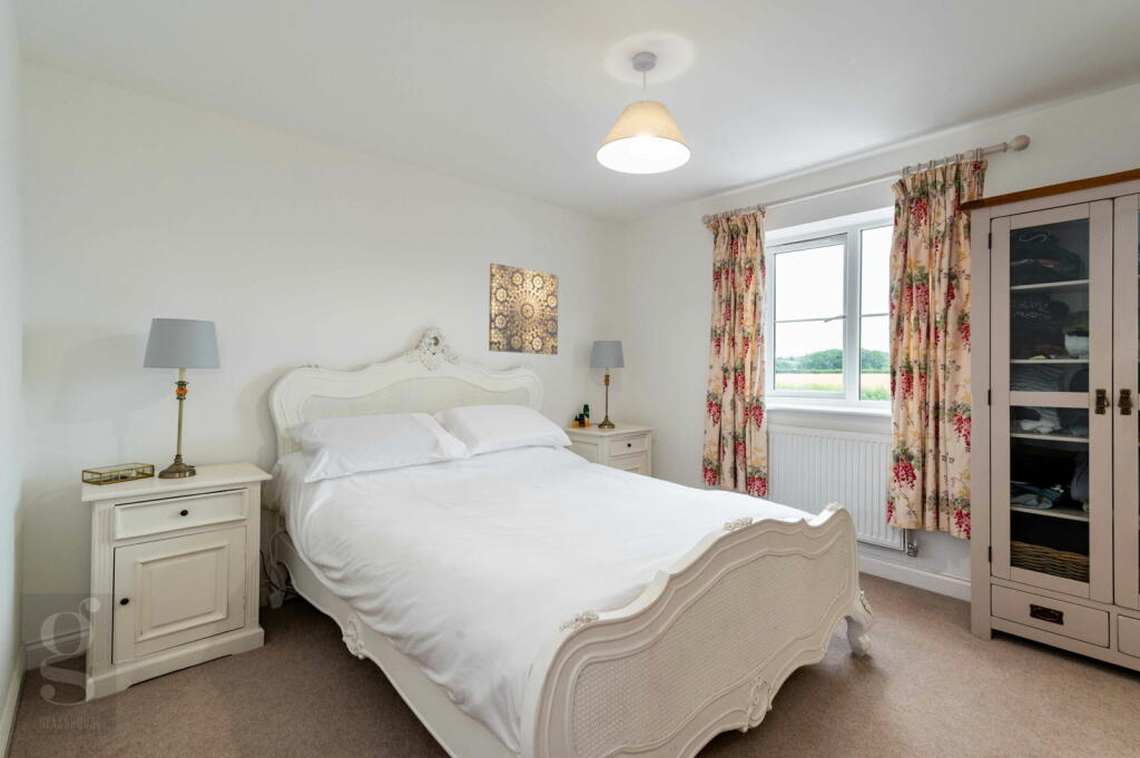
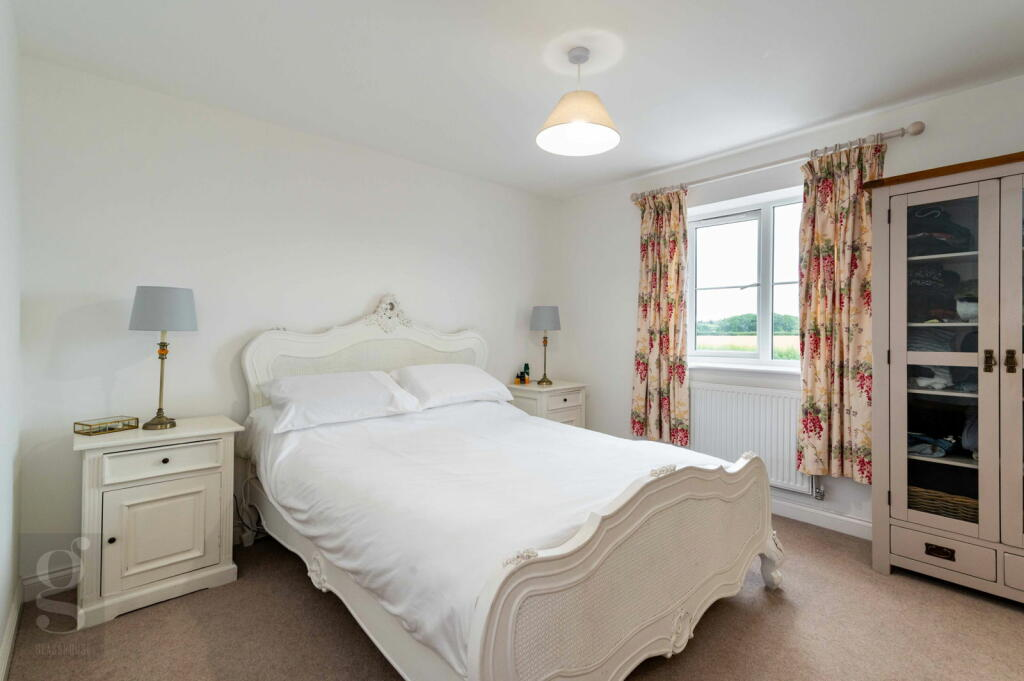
- wall art (524, 311)
